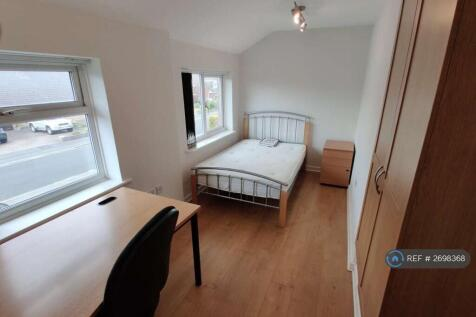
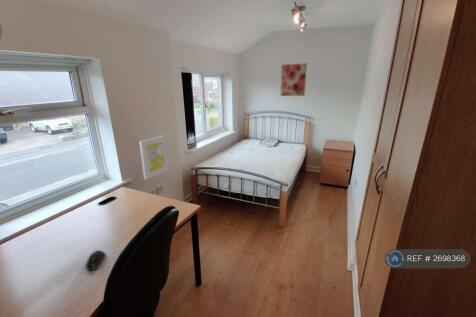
+ wall art (155, 156)
+ wall art (293, 80)
+ computer mouse (95, 257)
